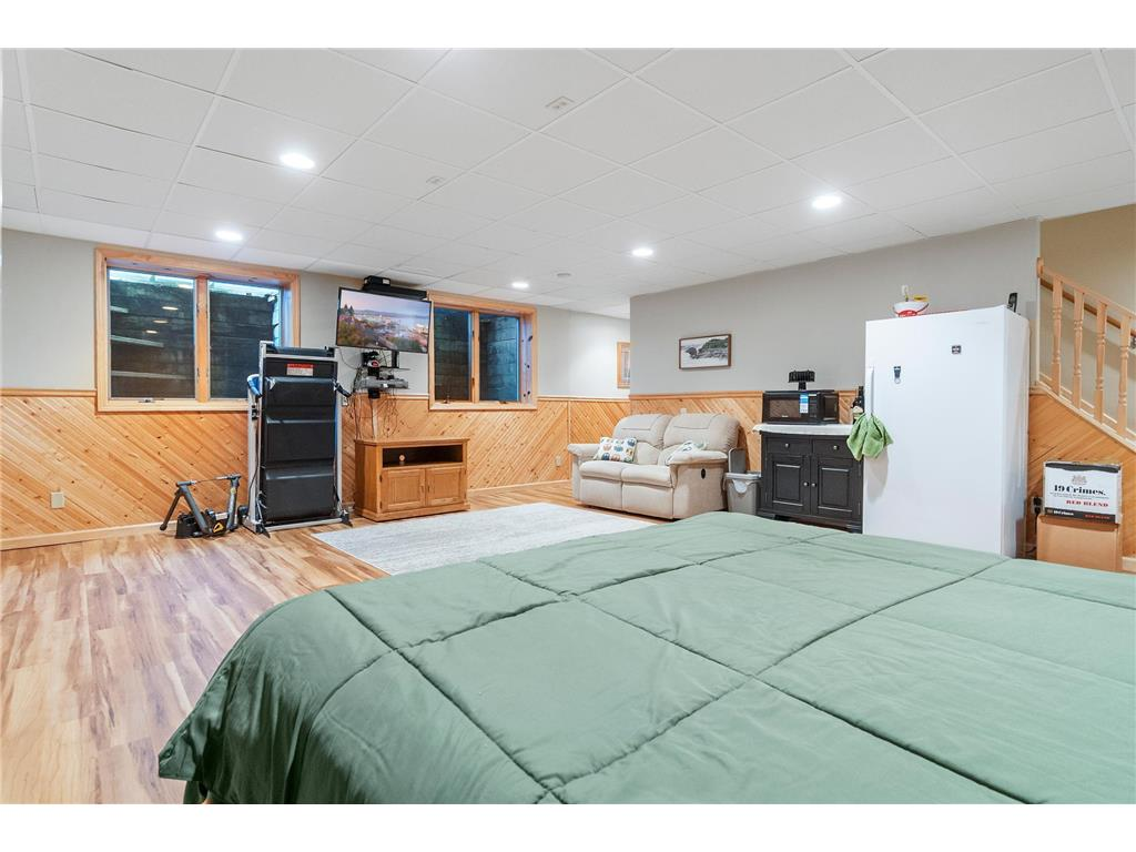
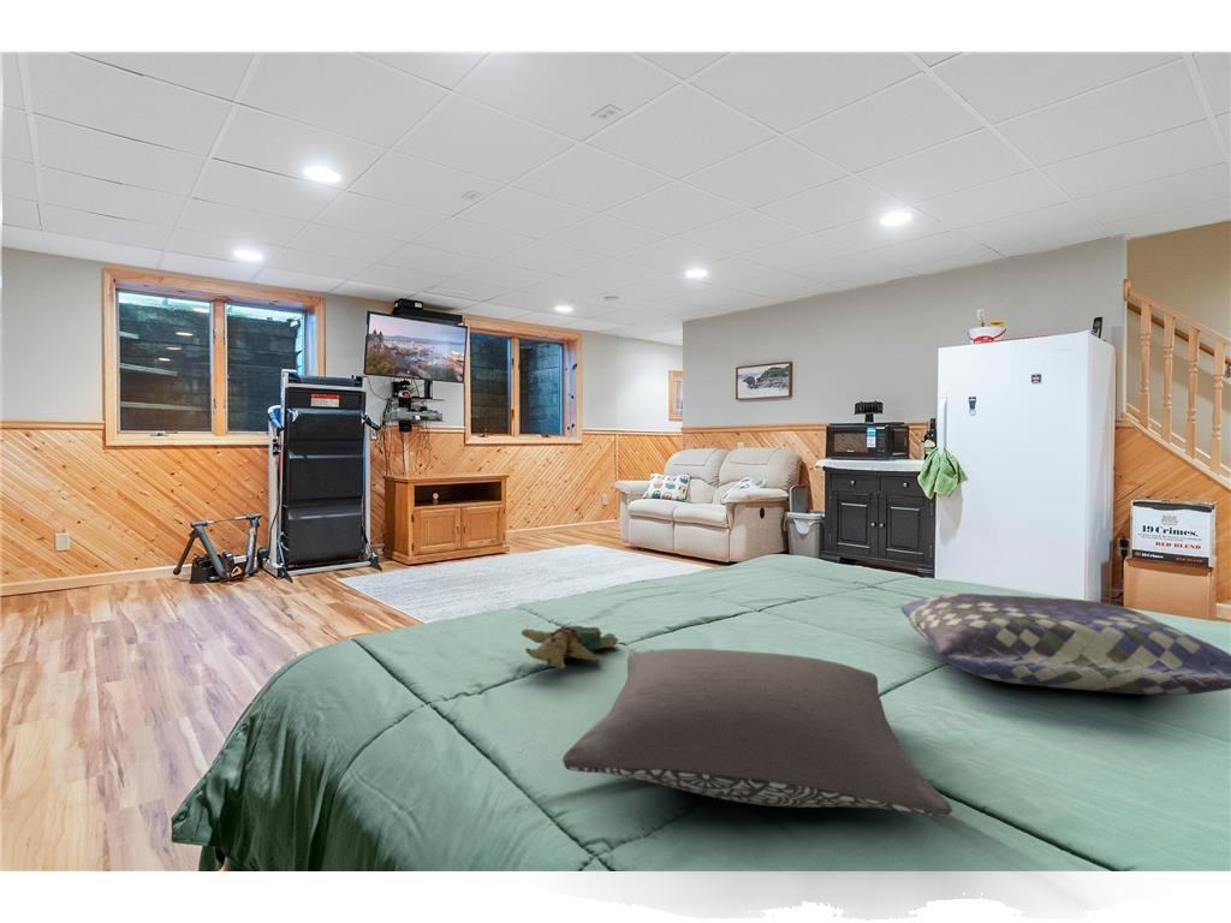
+ teddy bear (573, 642)
+ cushion (1048, 637)
+ pillow (745, 711)
